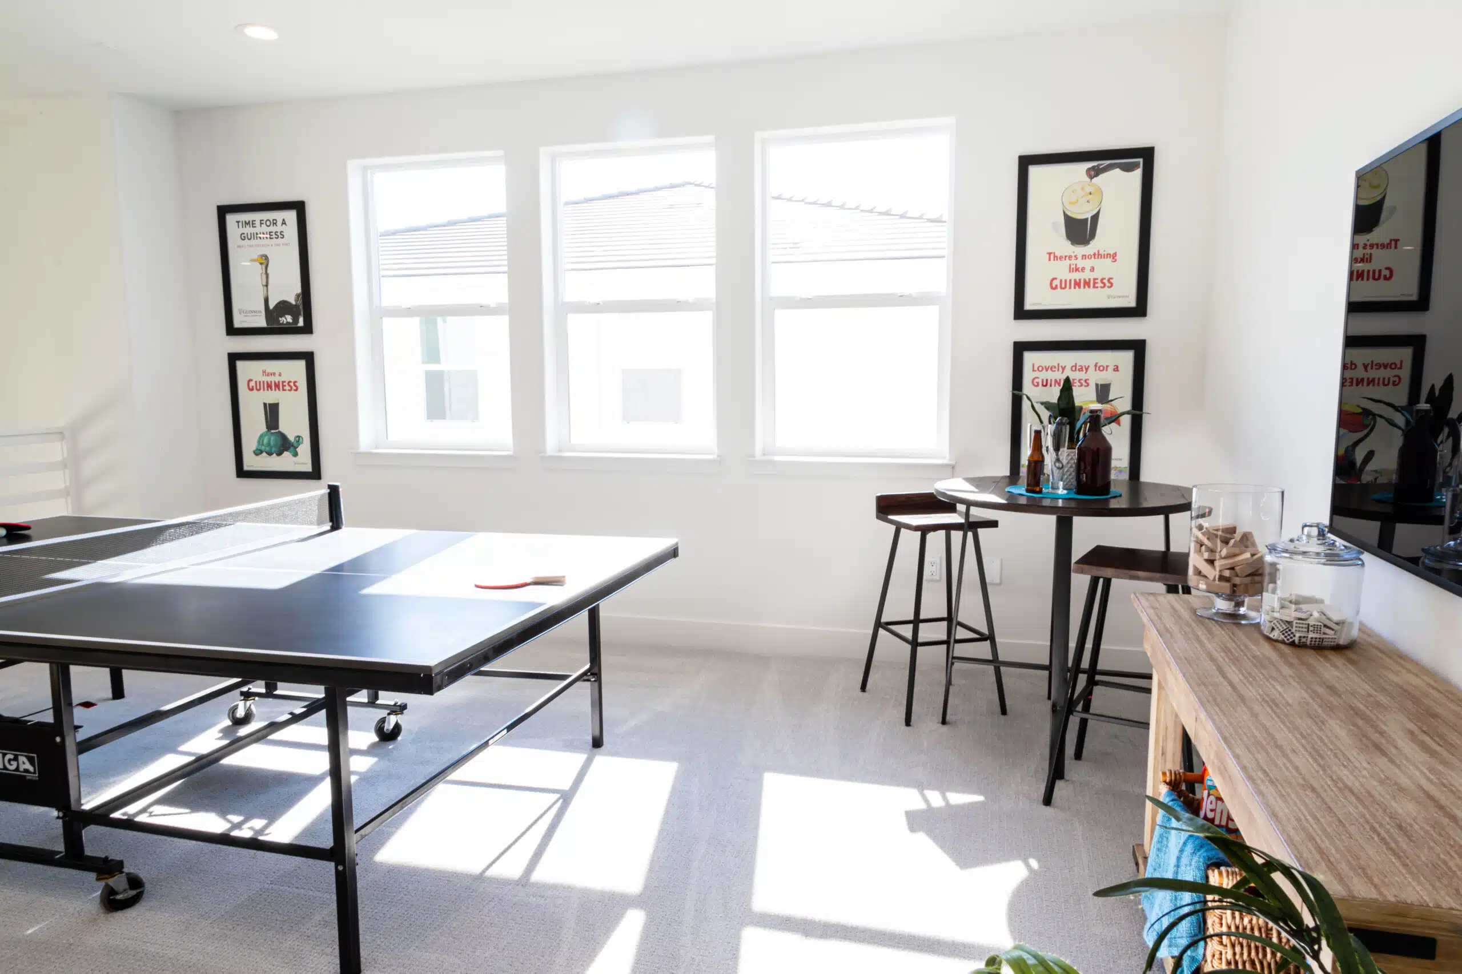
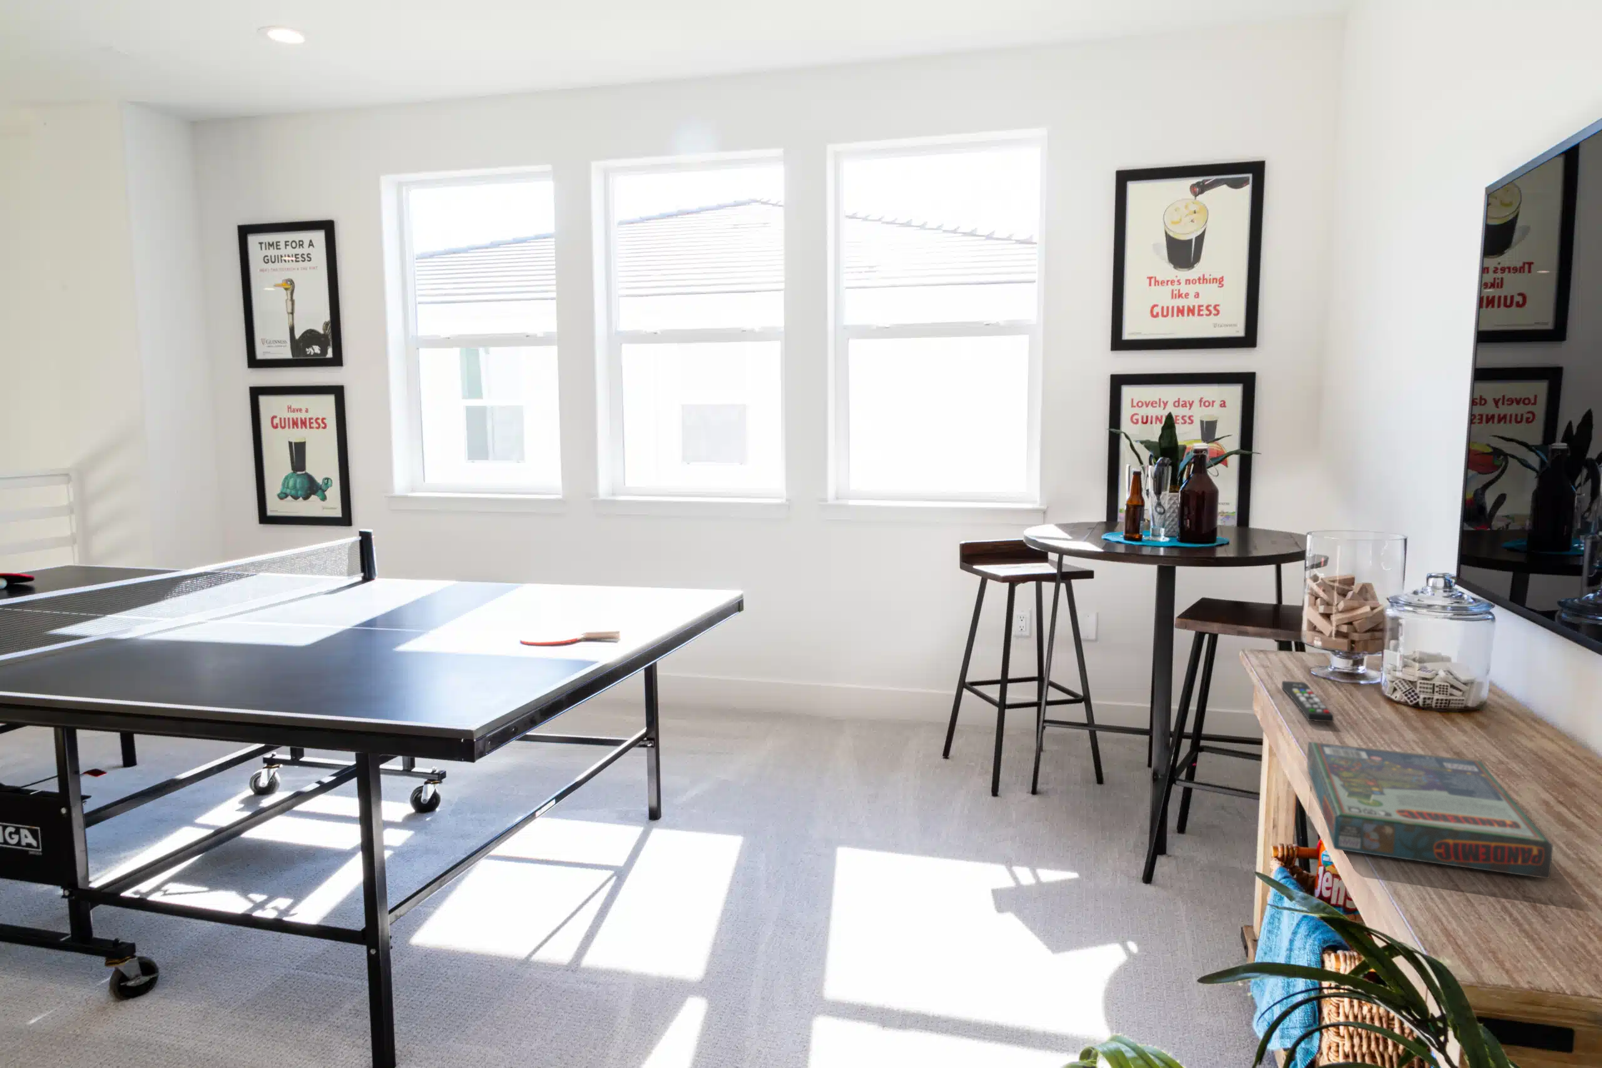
+ board game (1412, 801)
+ remote control (1306, 700)
